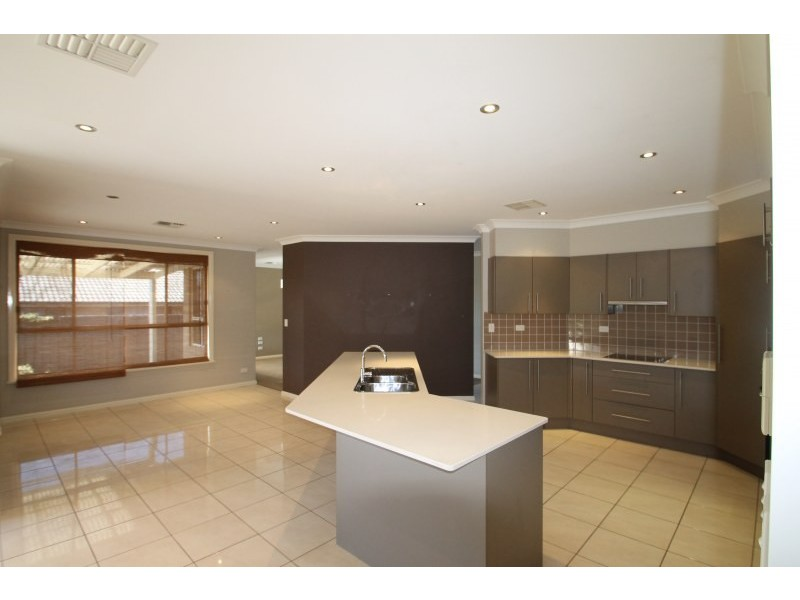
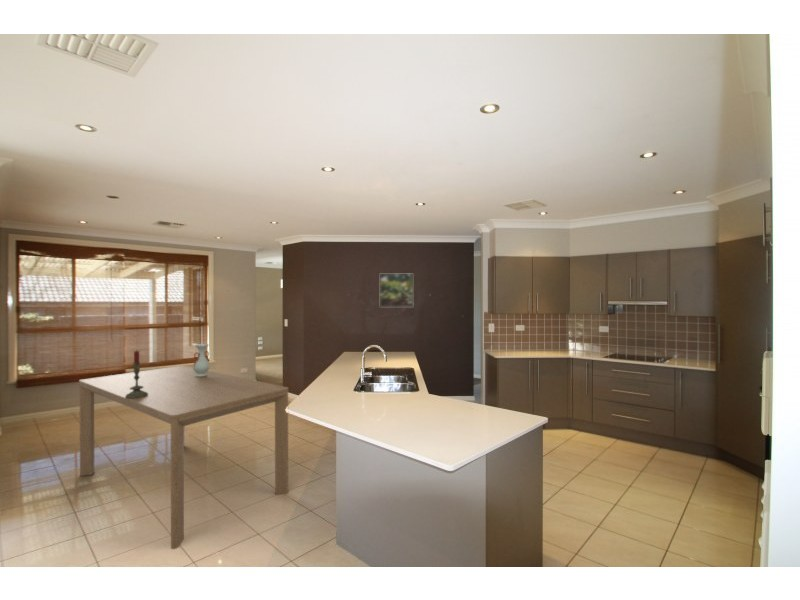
+ vase (201, 360)
+ dining table (179, 433)
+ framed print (396, 290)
+ candle (136, 372)
